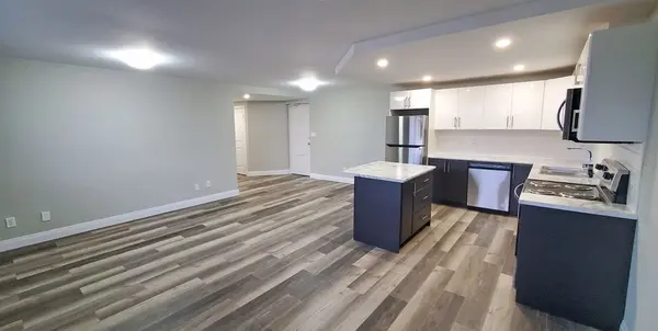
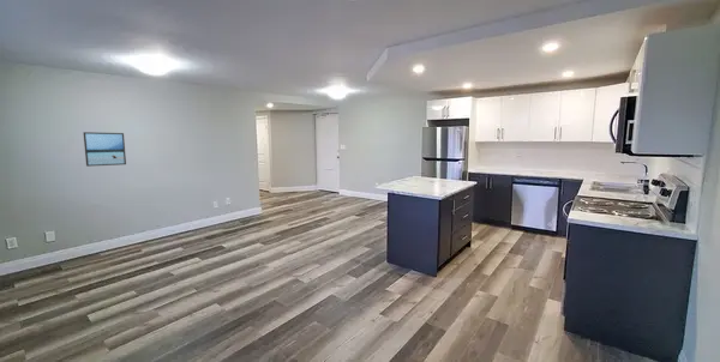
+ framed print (106, 149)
